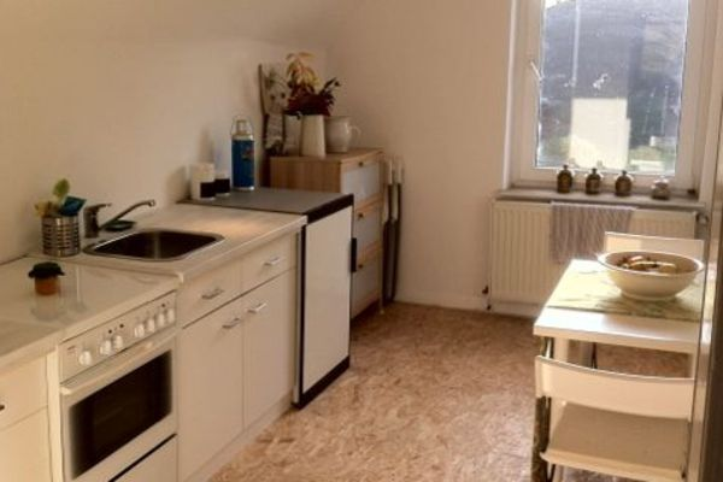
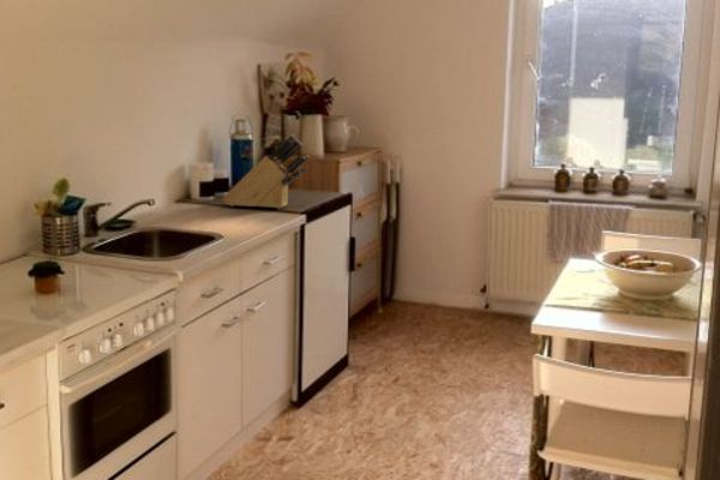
+ knife block (265, 169)
